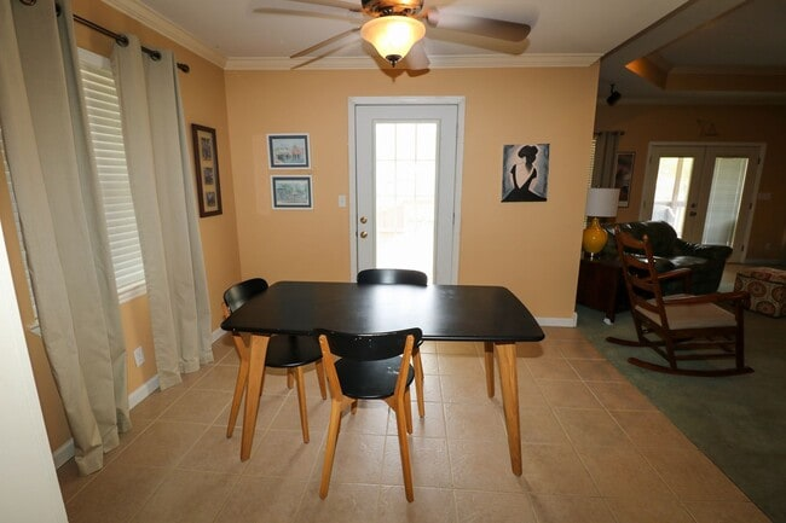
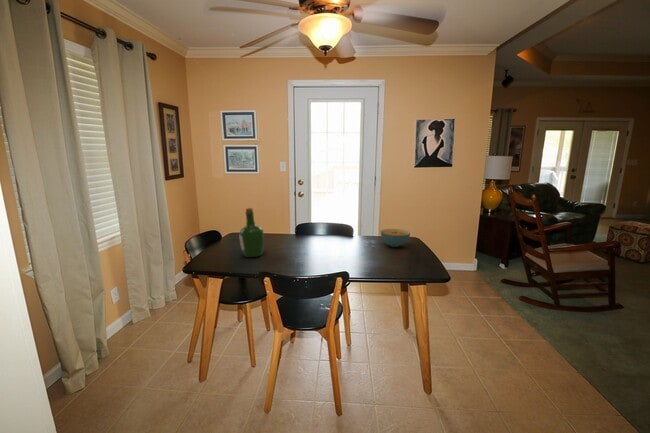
+ wine bottle (251, 231)
+ cereal bowl (394, 238)
